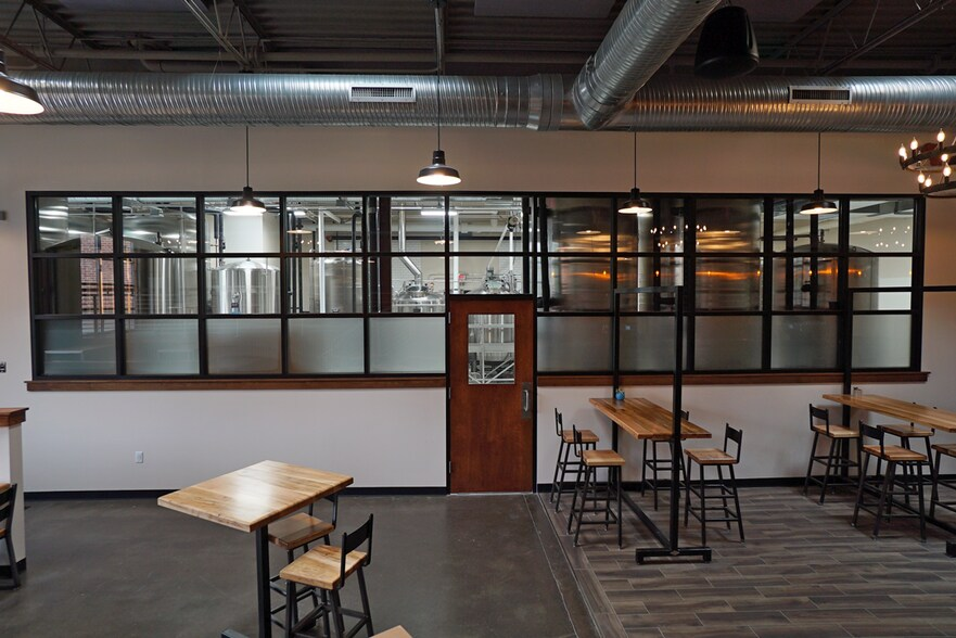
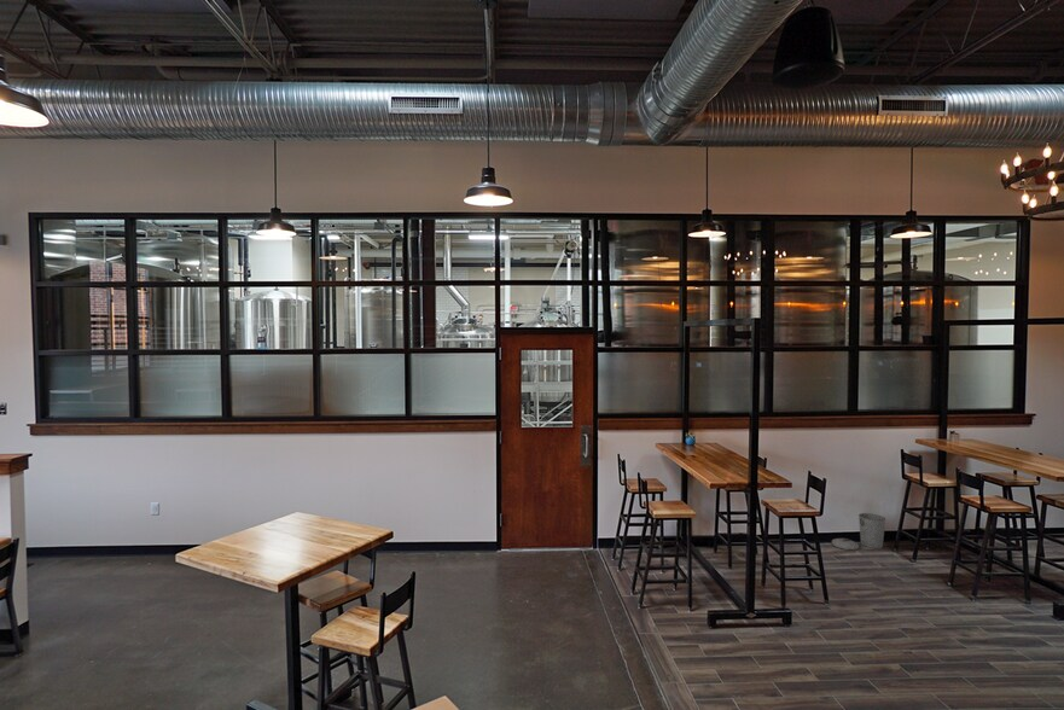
+ trash can (860, 530)
